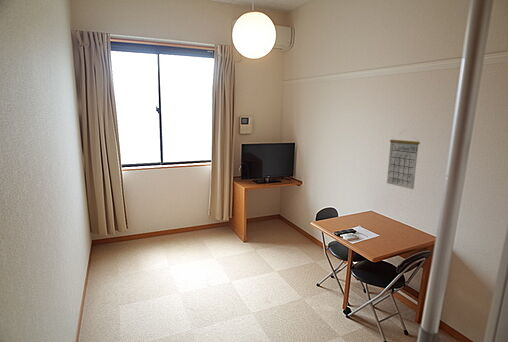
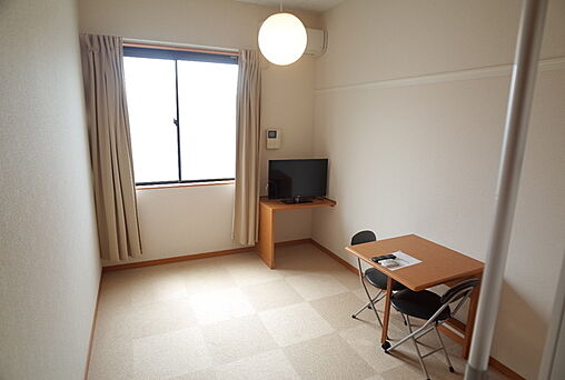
- calendar (402, 158)
